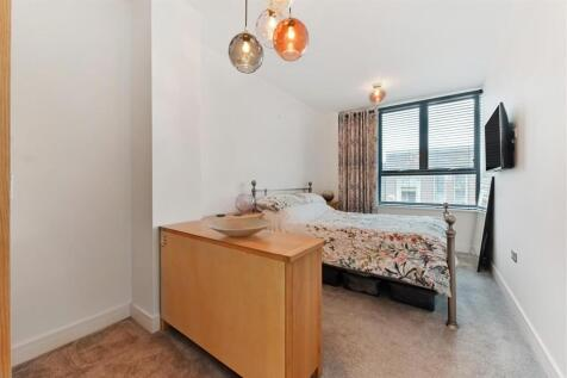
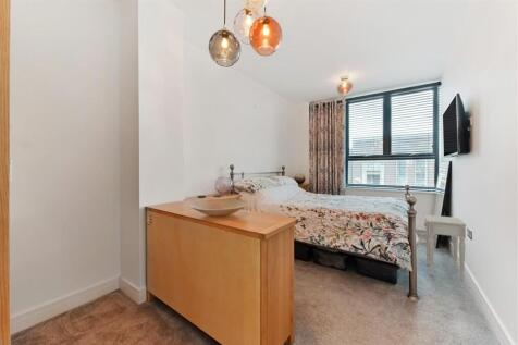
+ nightstand (433, 245)
